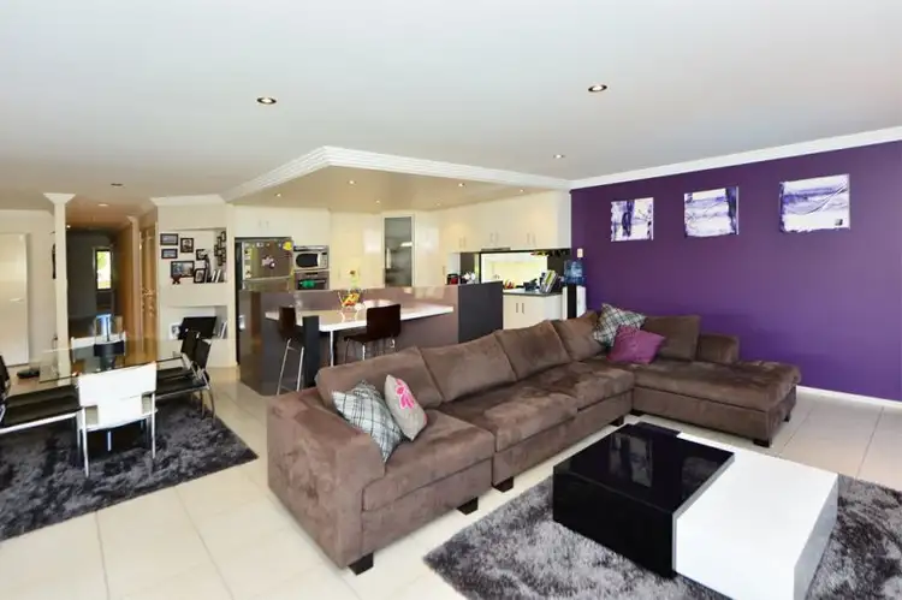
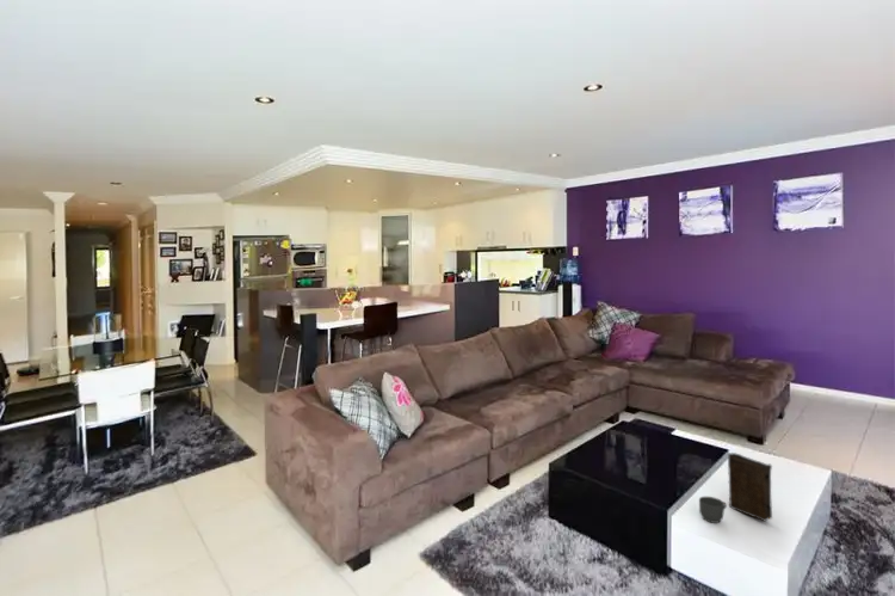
+ book (749, 486)
+ mug (714, 509)
